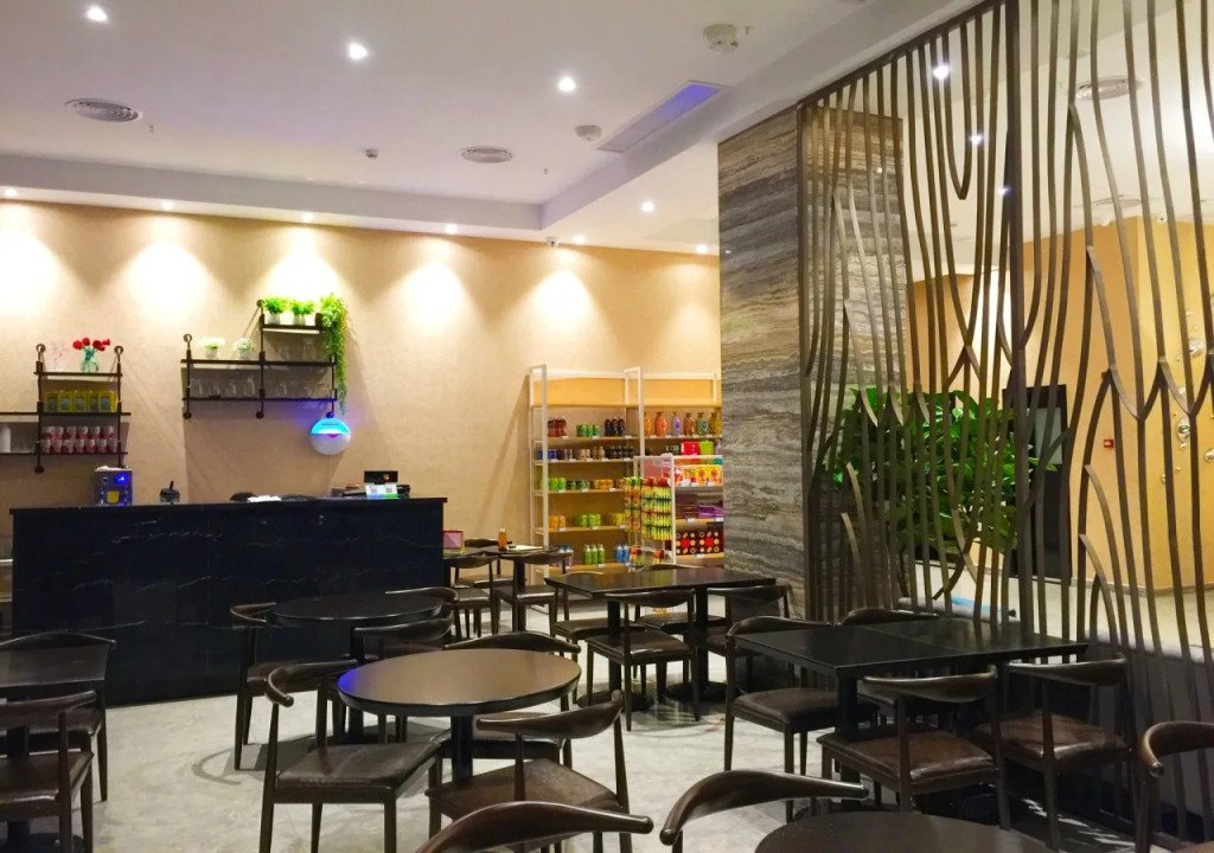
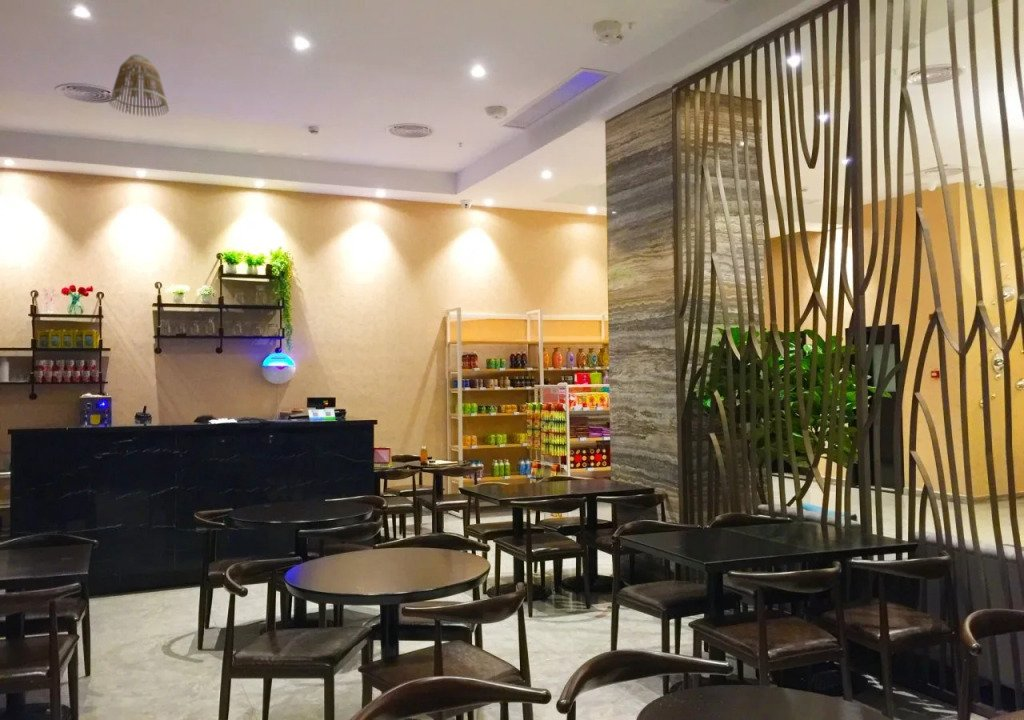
+ lamp shade (138, 82)
